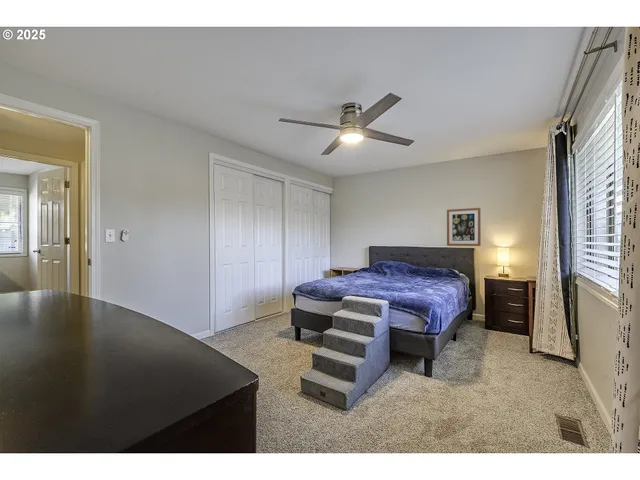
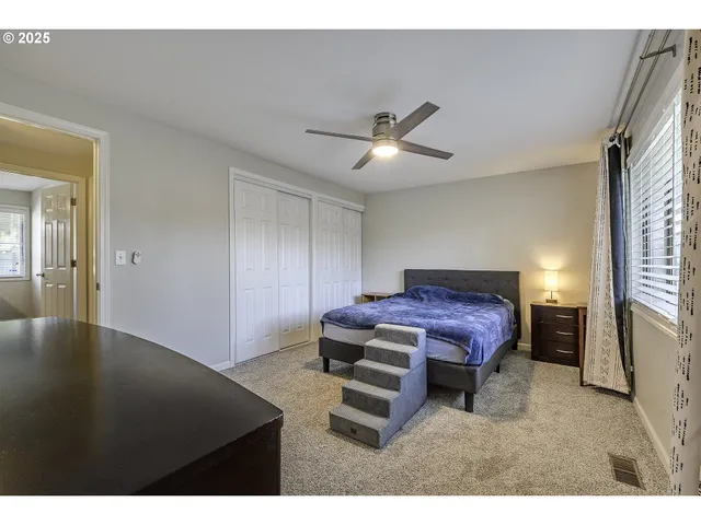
- wall art (463, 227)
